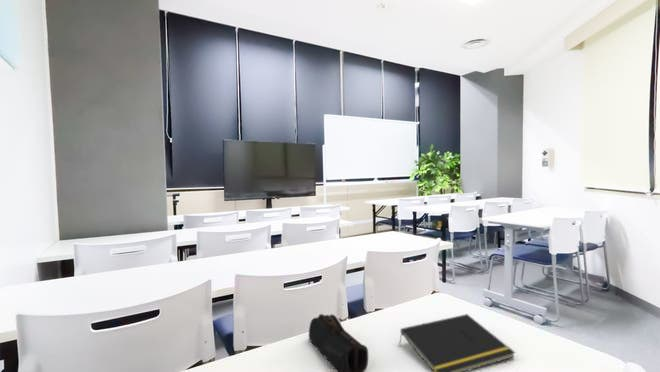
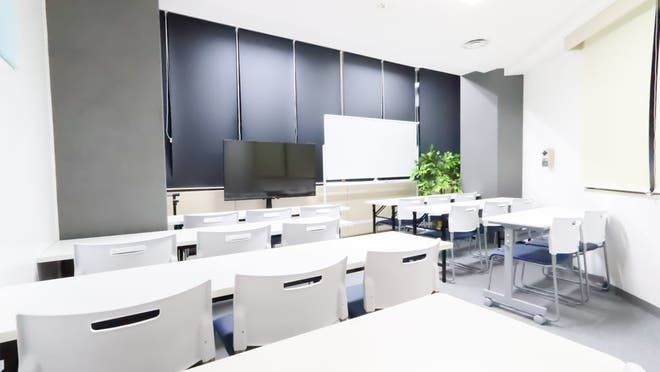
- pencil case (336, 335)
- notepad (455, 342)
